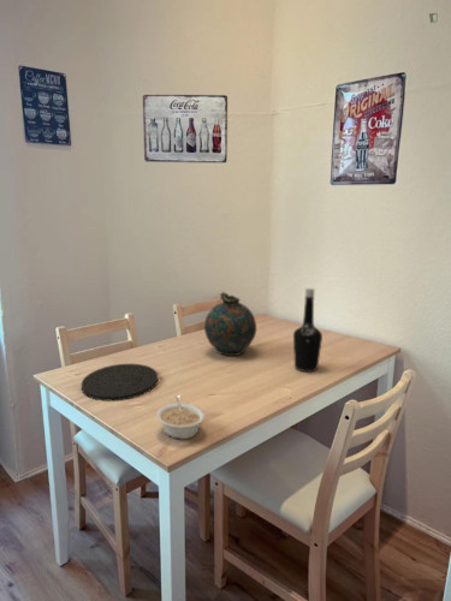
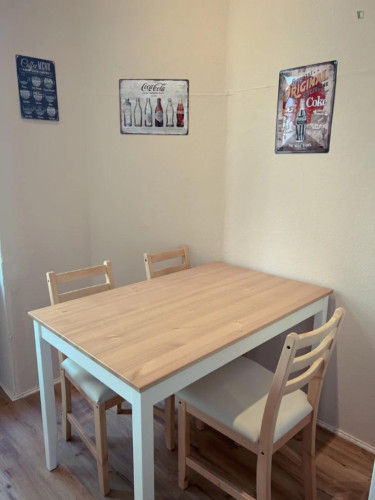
- snuff bottle (230, 322)
- legume (179, 419)
- plate (120, 377)
- bottle (308, 329)
